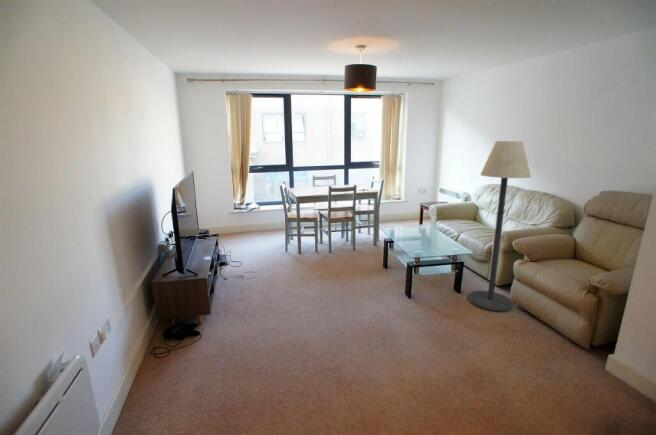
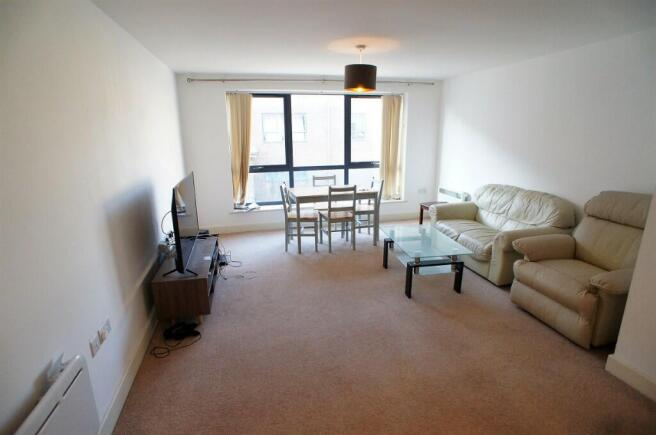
- floor lamp (499, 225)
